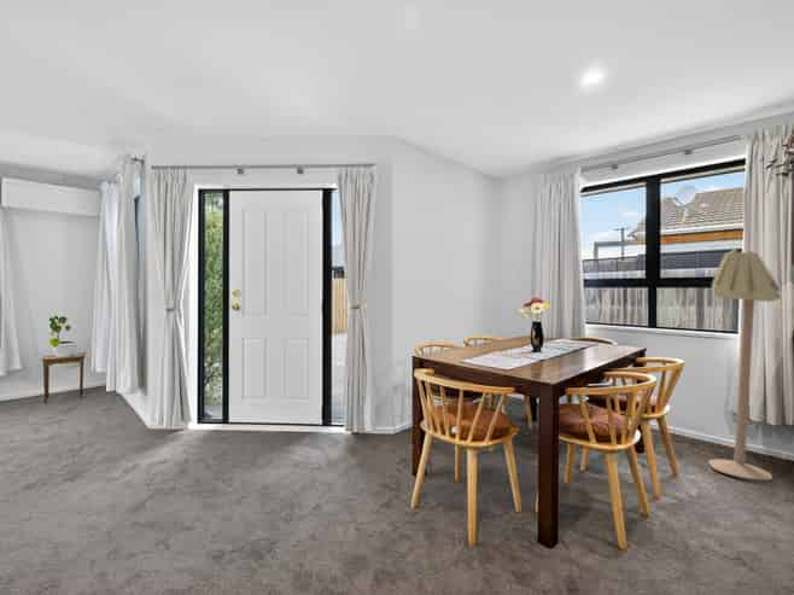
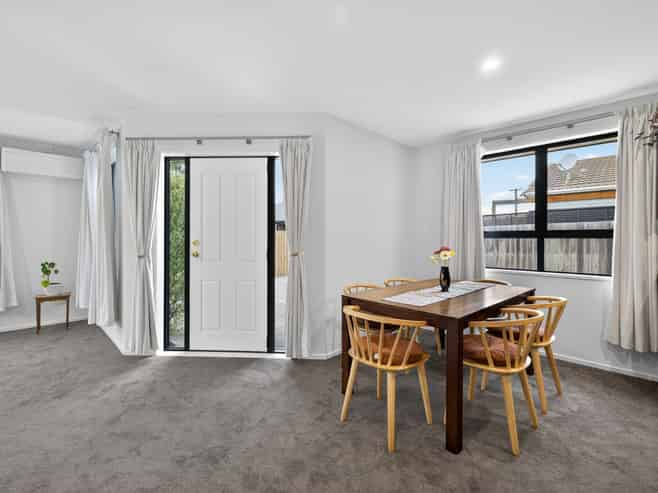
- floor lamp (743, 357)
